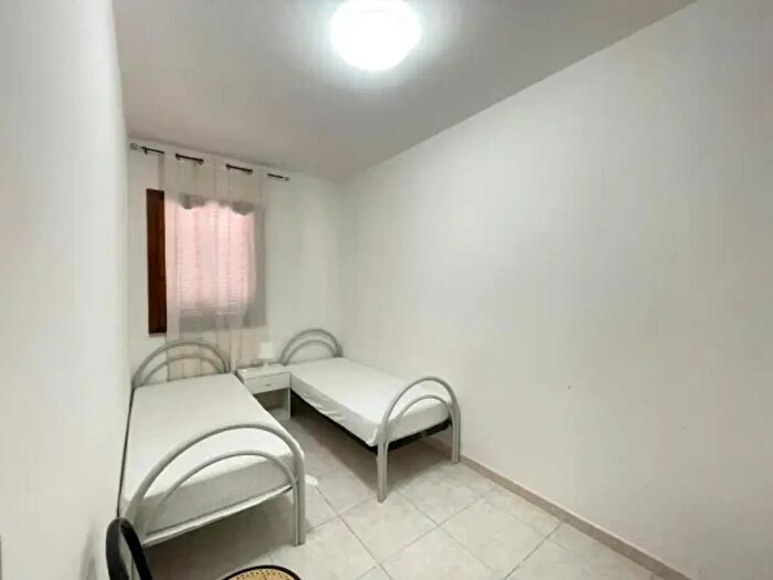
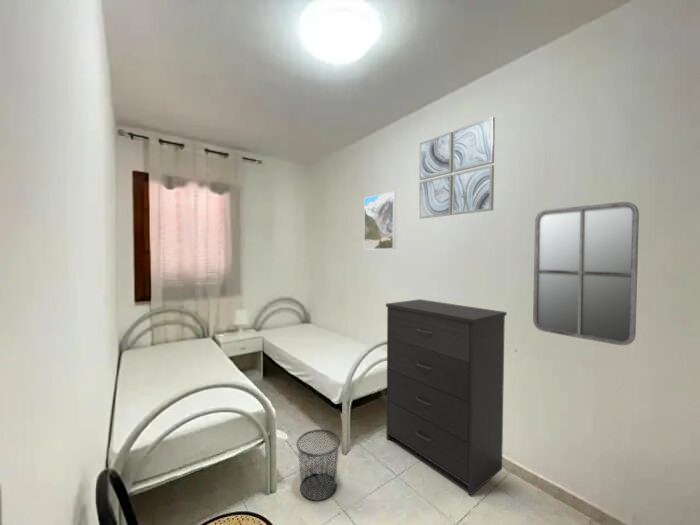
+ wall art (452, 172)
+ waste bin (318, 463)
+ home mirror (580, 272)
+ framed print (379, 222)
+ dresser (440, 380)
